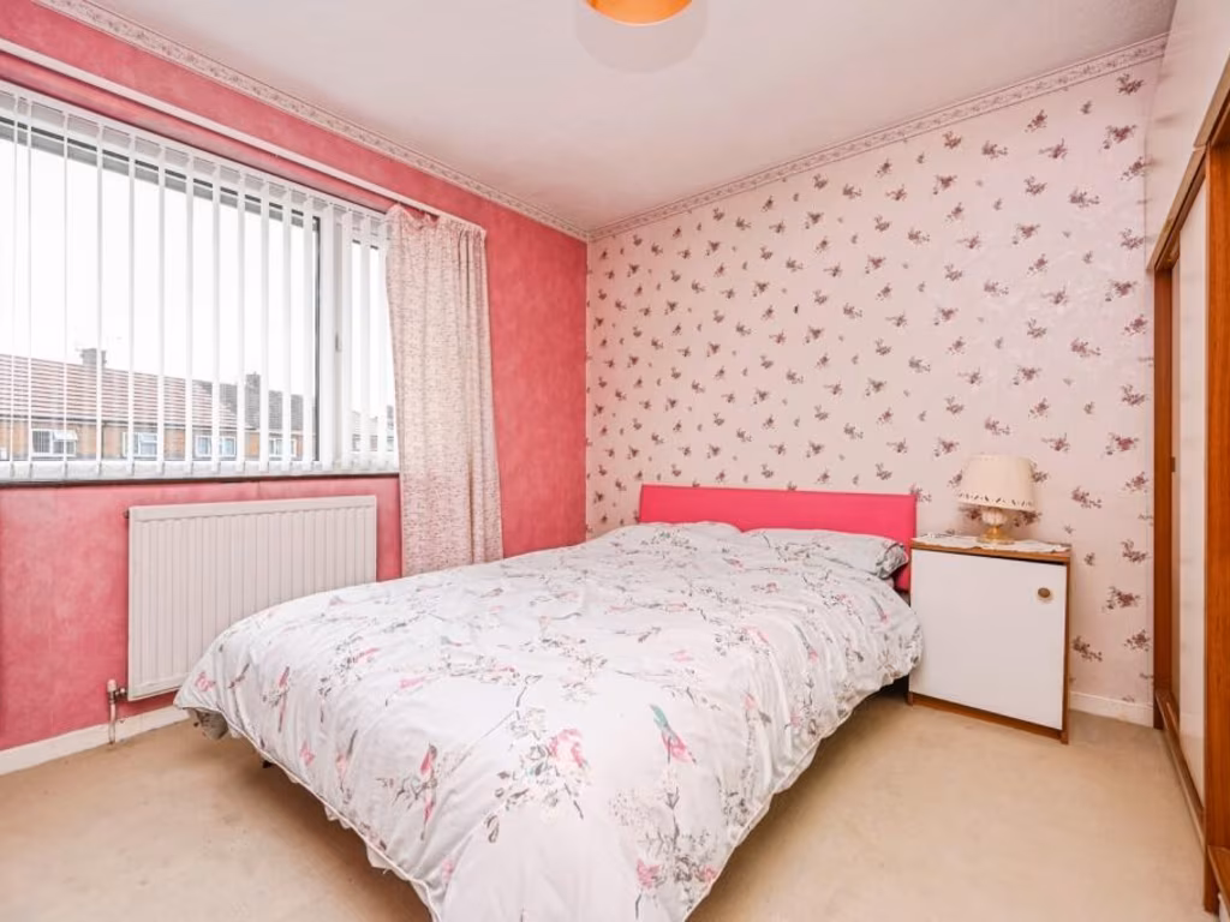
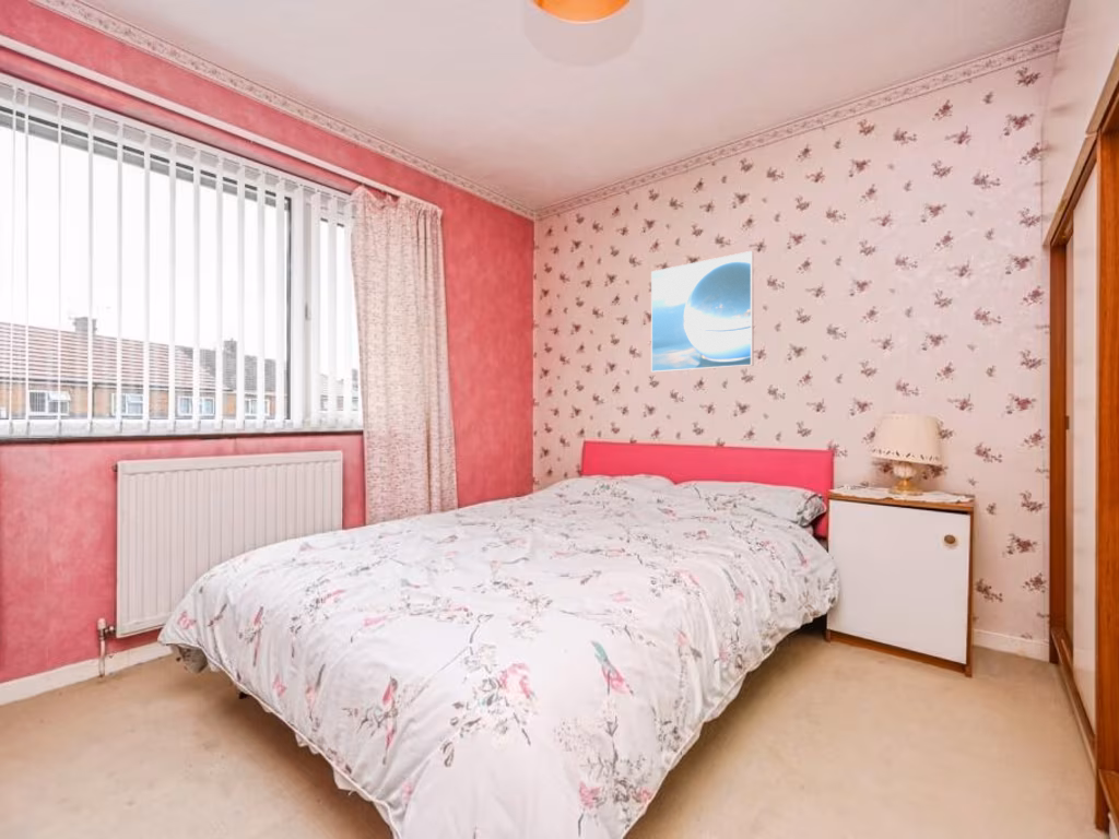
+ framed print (698, 315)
